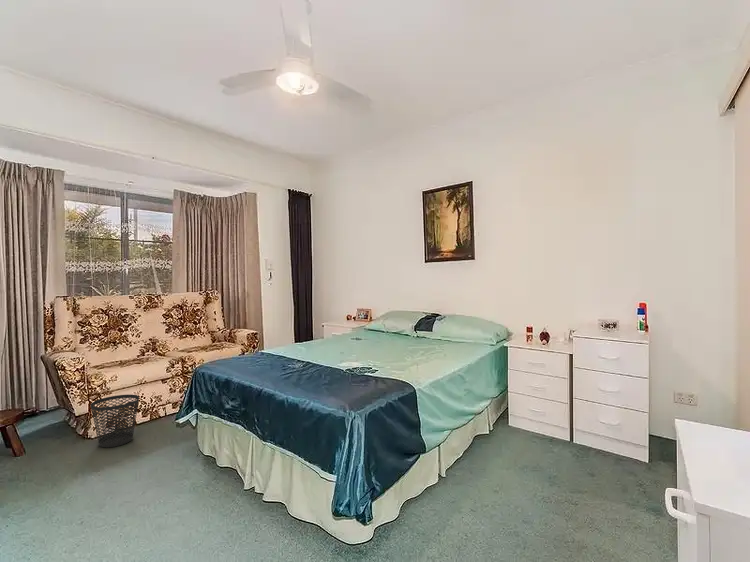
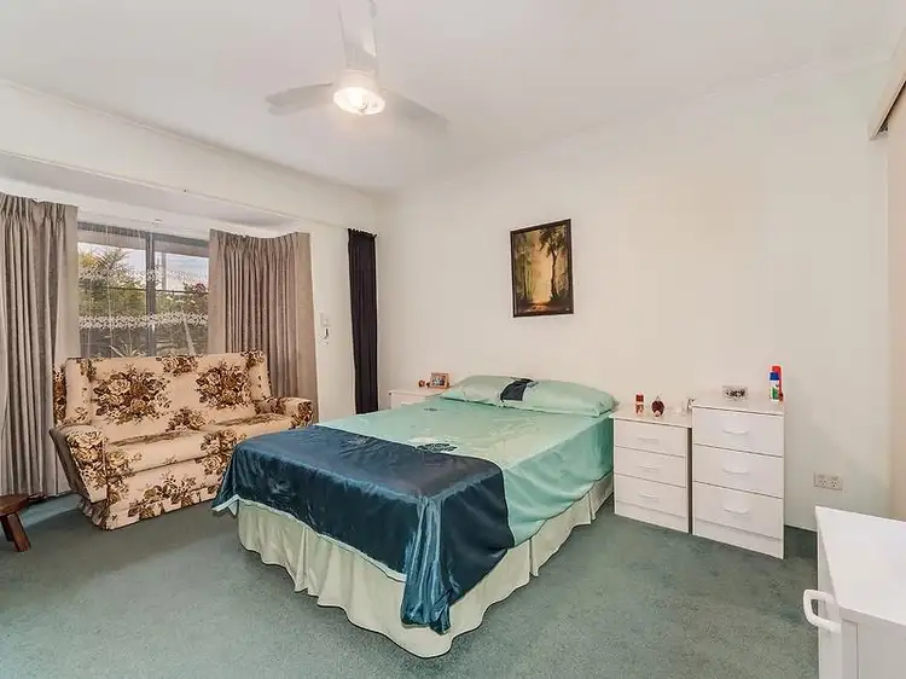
- wastebasket (115, 421)
